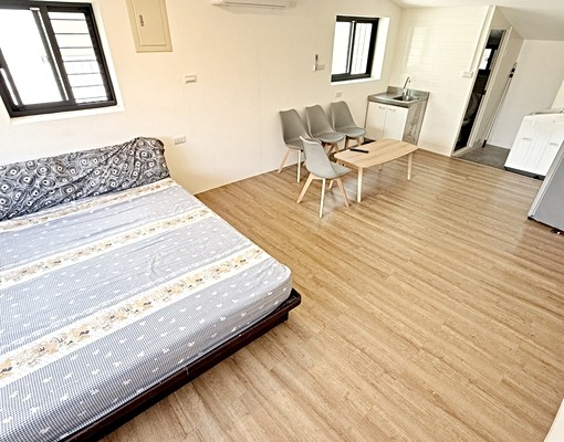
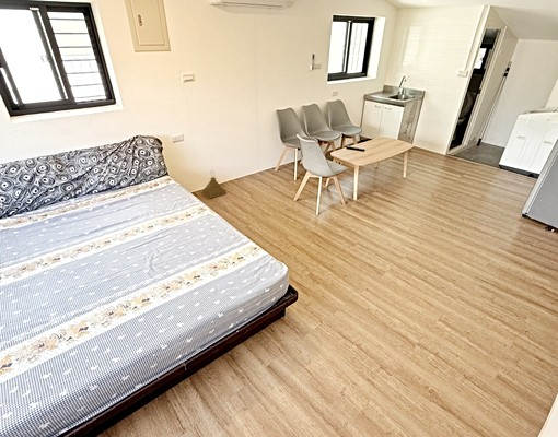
+ lantern (213, 181)
